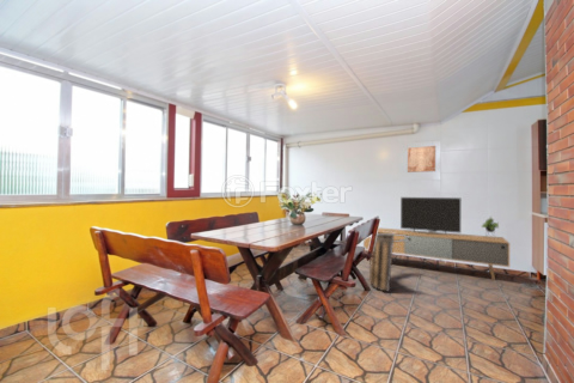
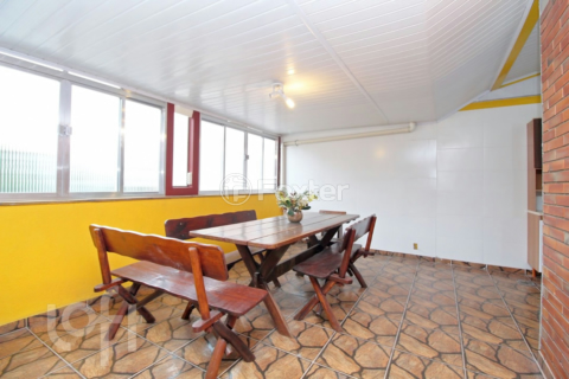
- basket (389, 260)
- wall art (421, 159)
- media console (428, 232)
